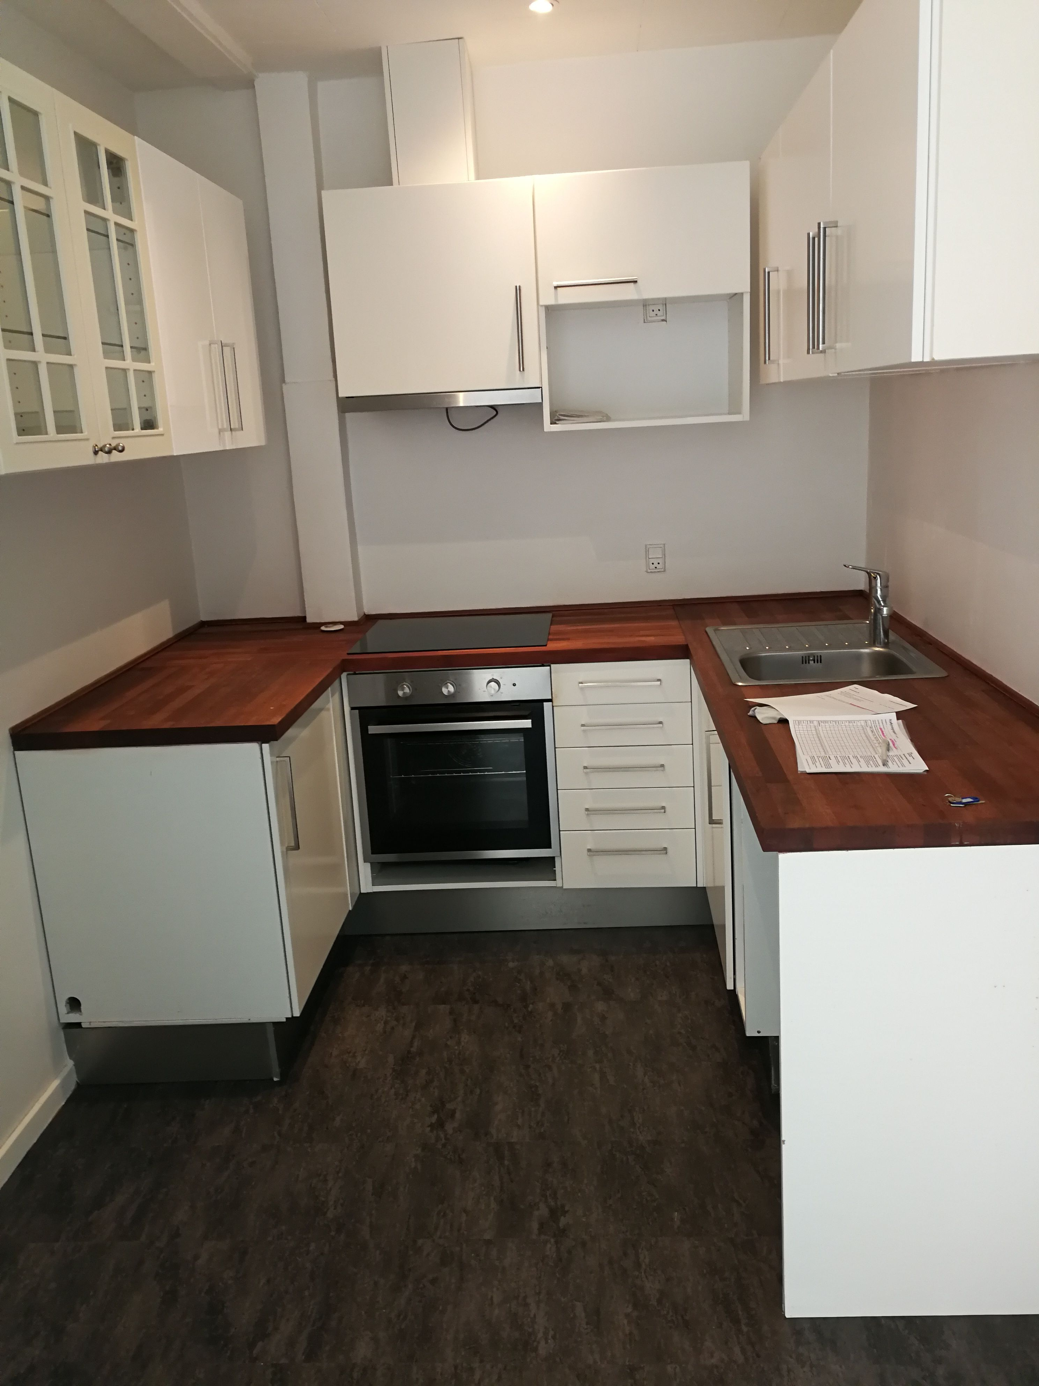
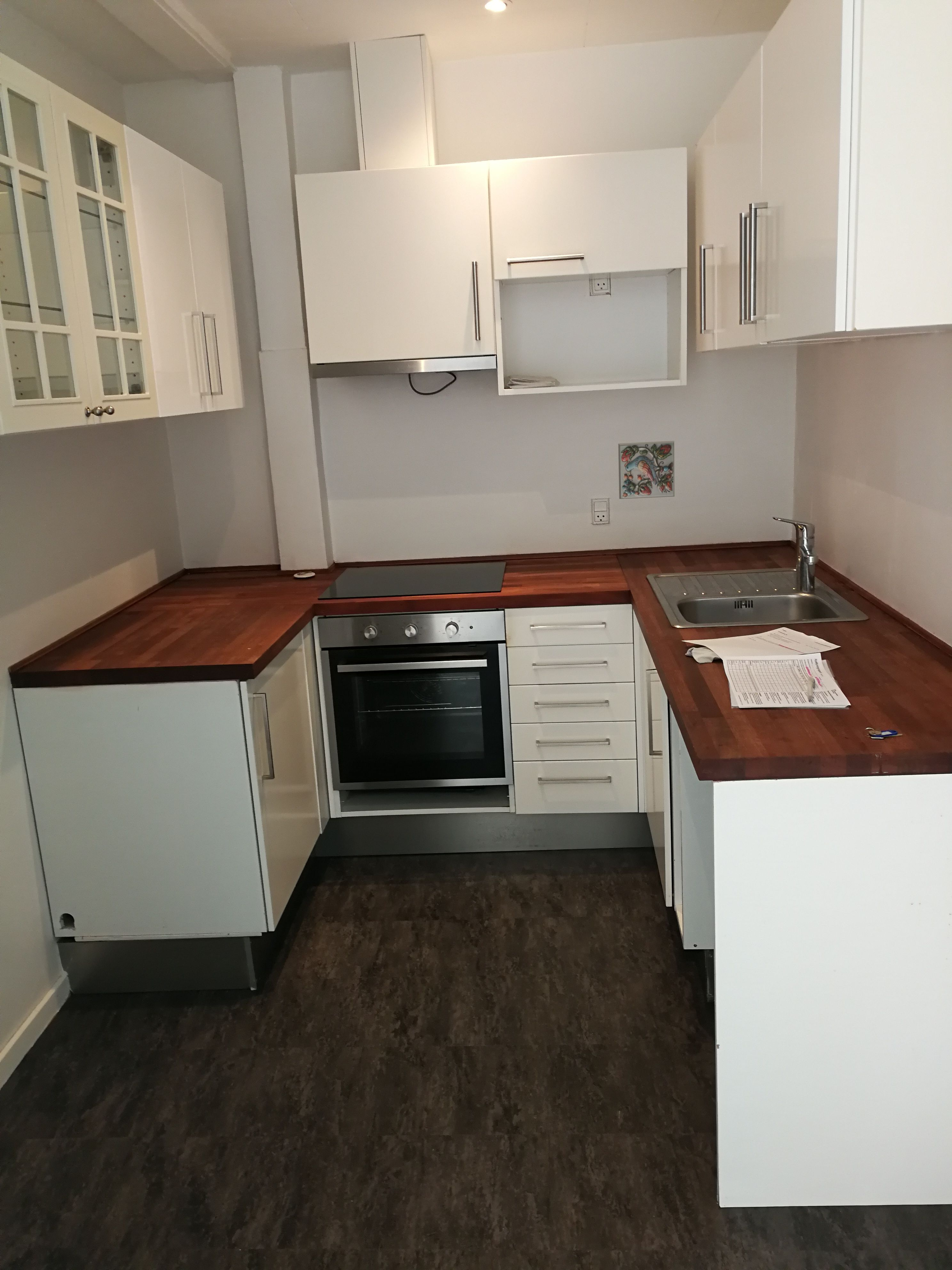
+ decorative tile (647, 470)
